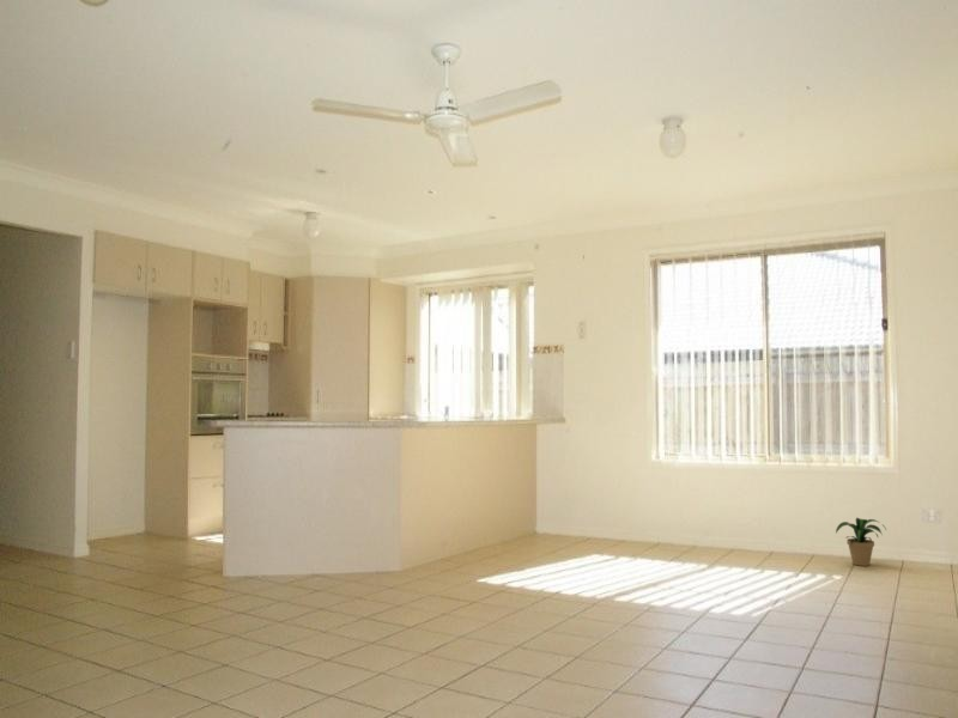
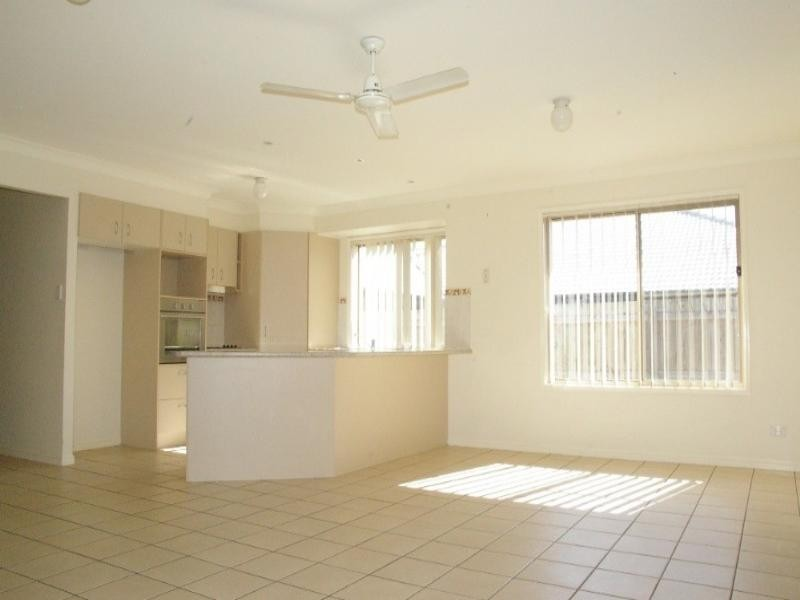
- potted plant (860, 541)
